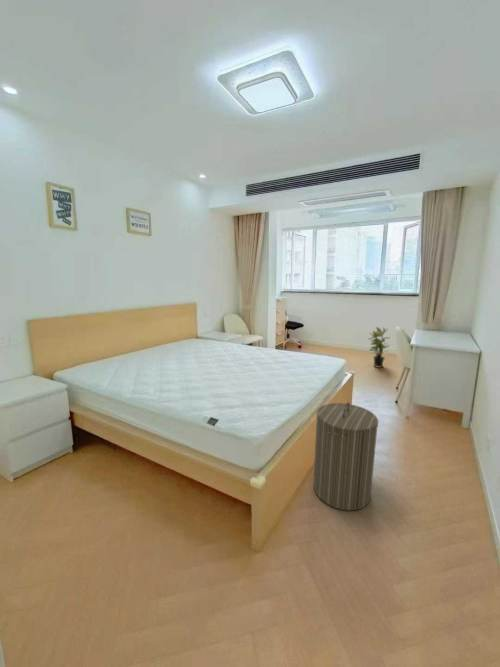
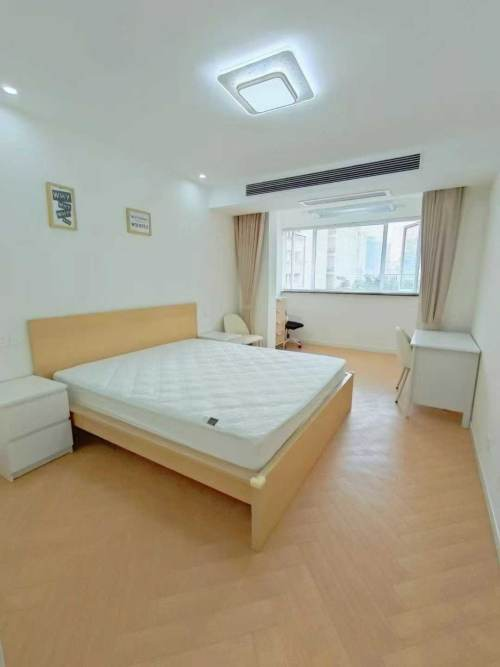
- laundry hamper (344, 447)
- potted plant (378, 347)
